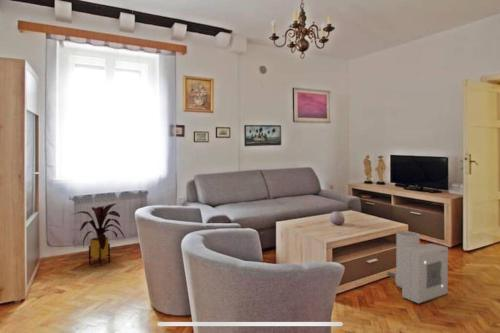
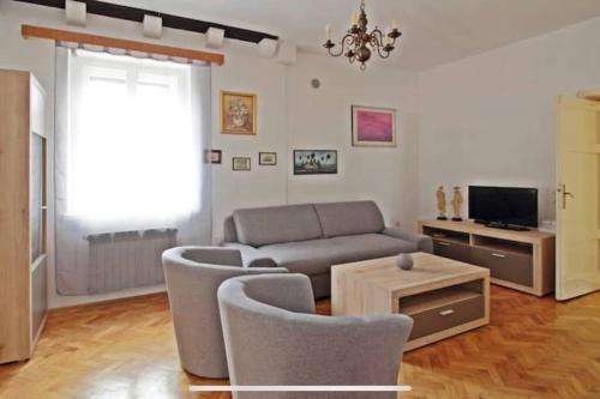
- air purifier (409, 261)
- house plant (98, 233)
